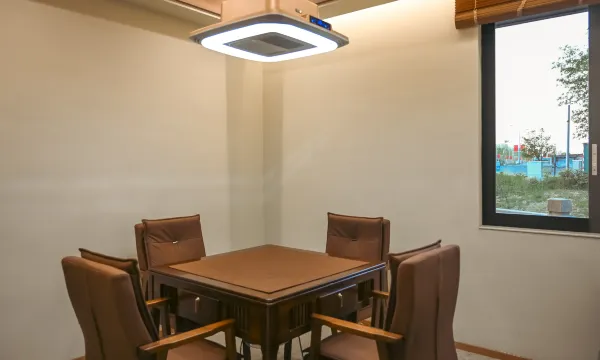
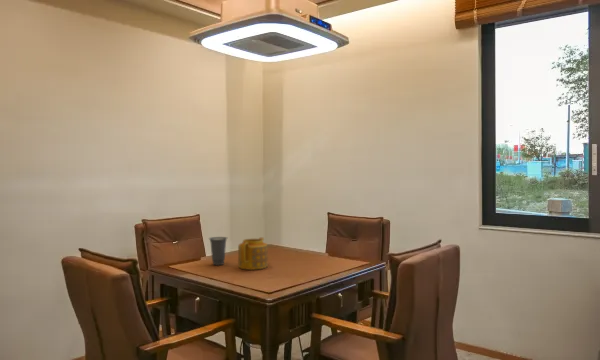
+ teapot (253, 252)
+ cup (218, 251)
